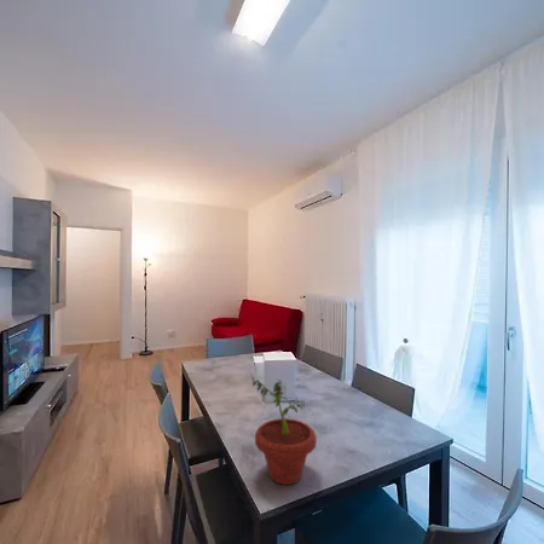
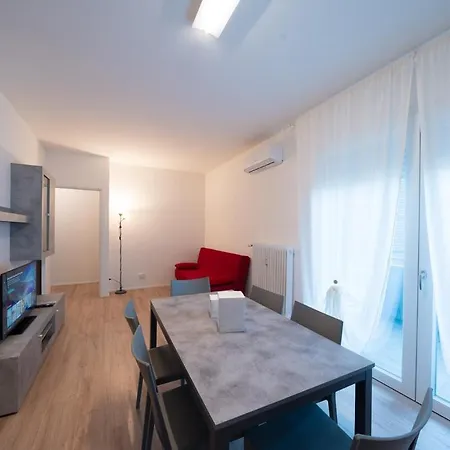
- potted plant (283, 423)
